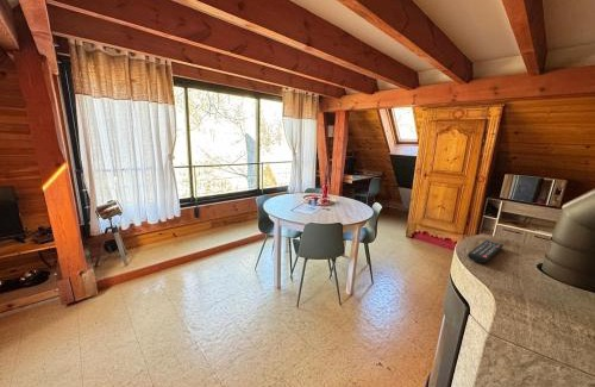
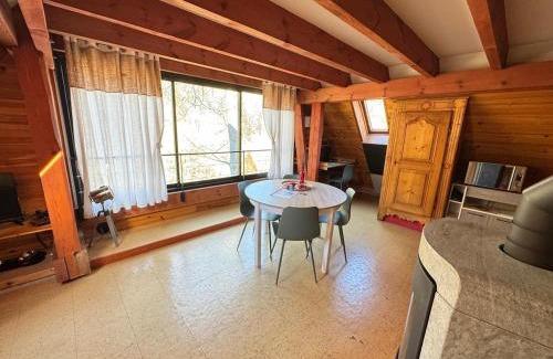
- remote control (486, 250)
